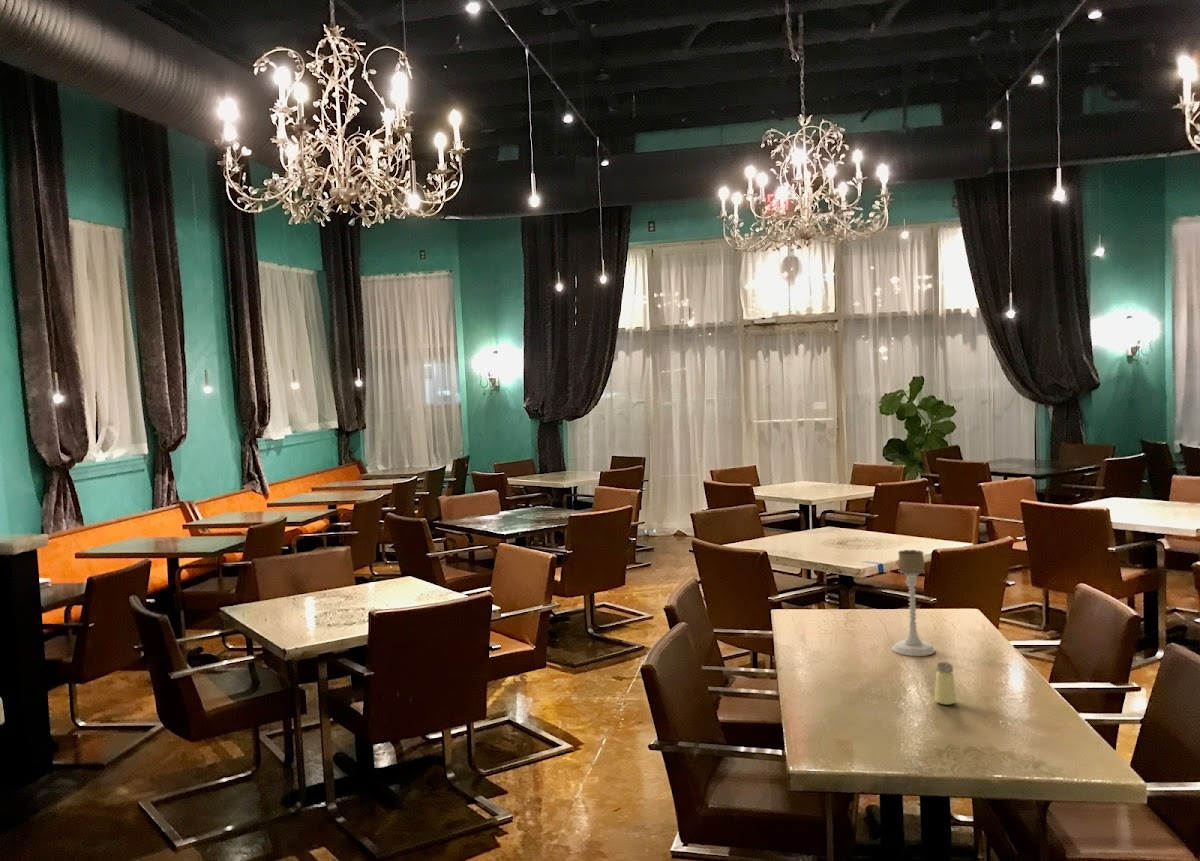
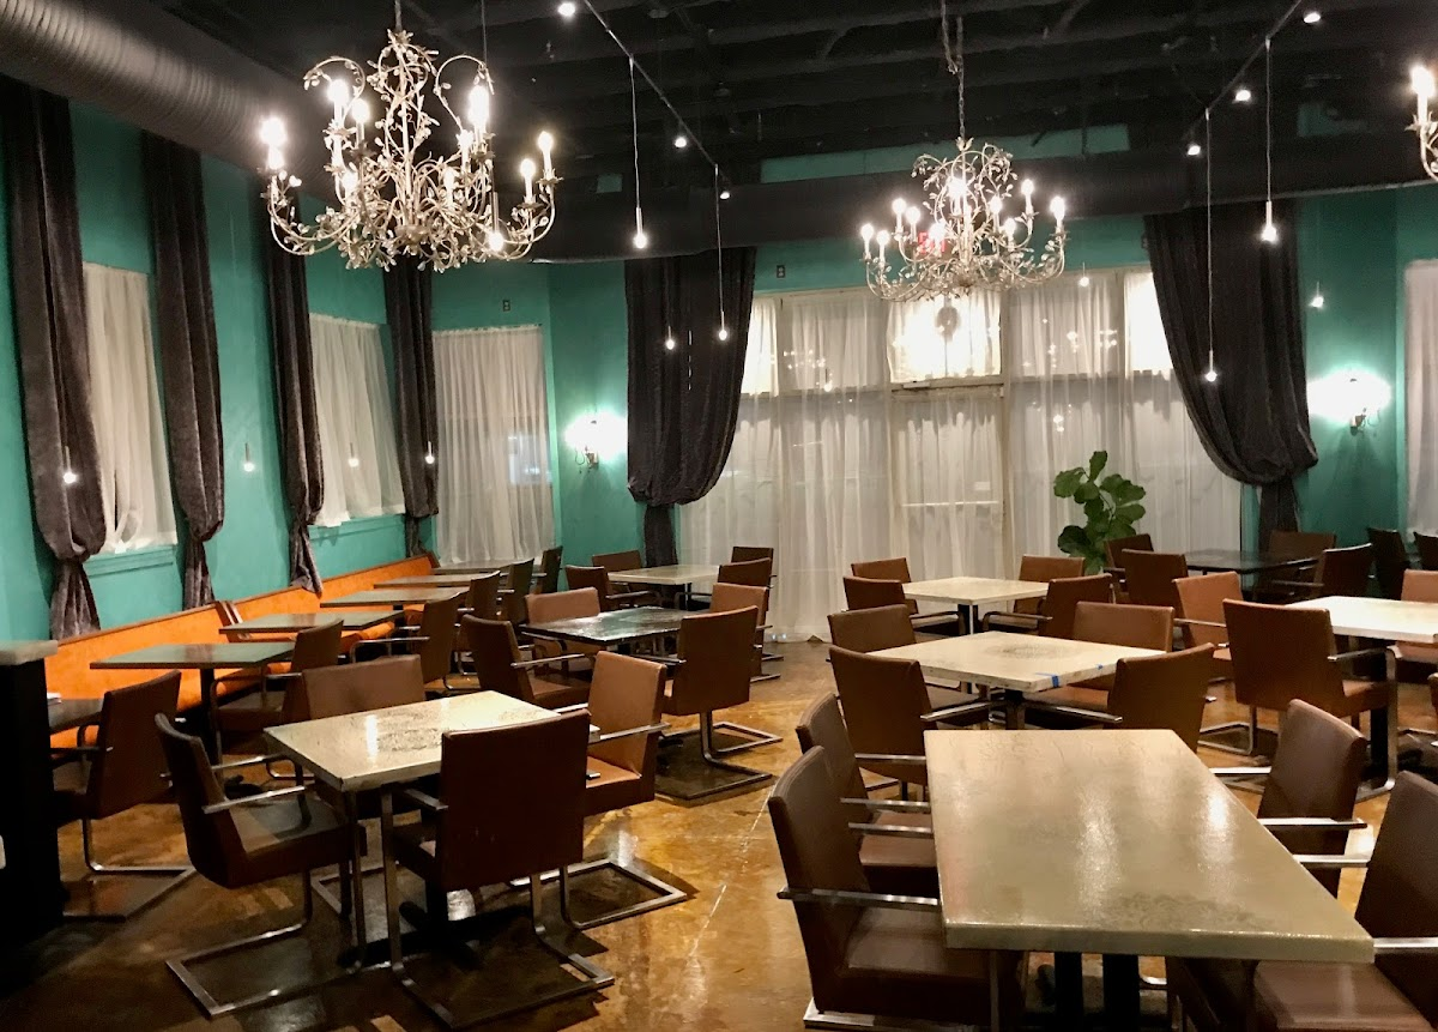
- saltshaker (944, 682)
- candle holder (912, 601)
